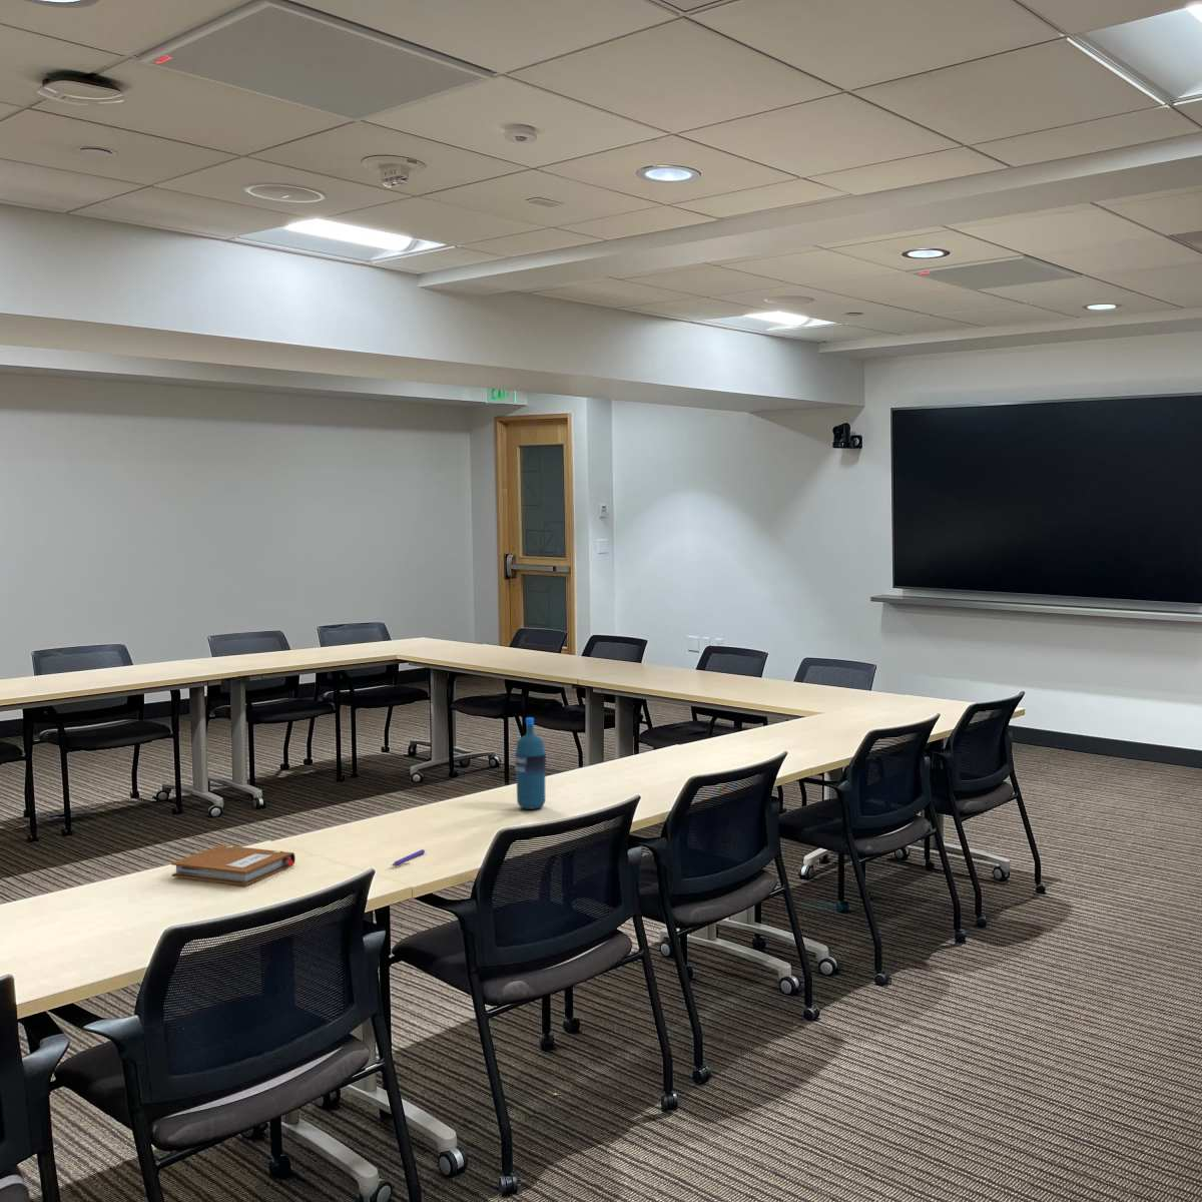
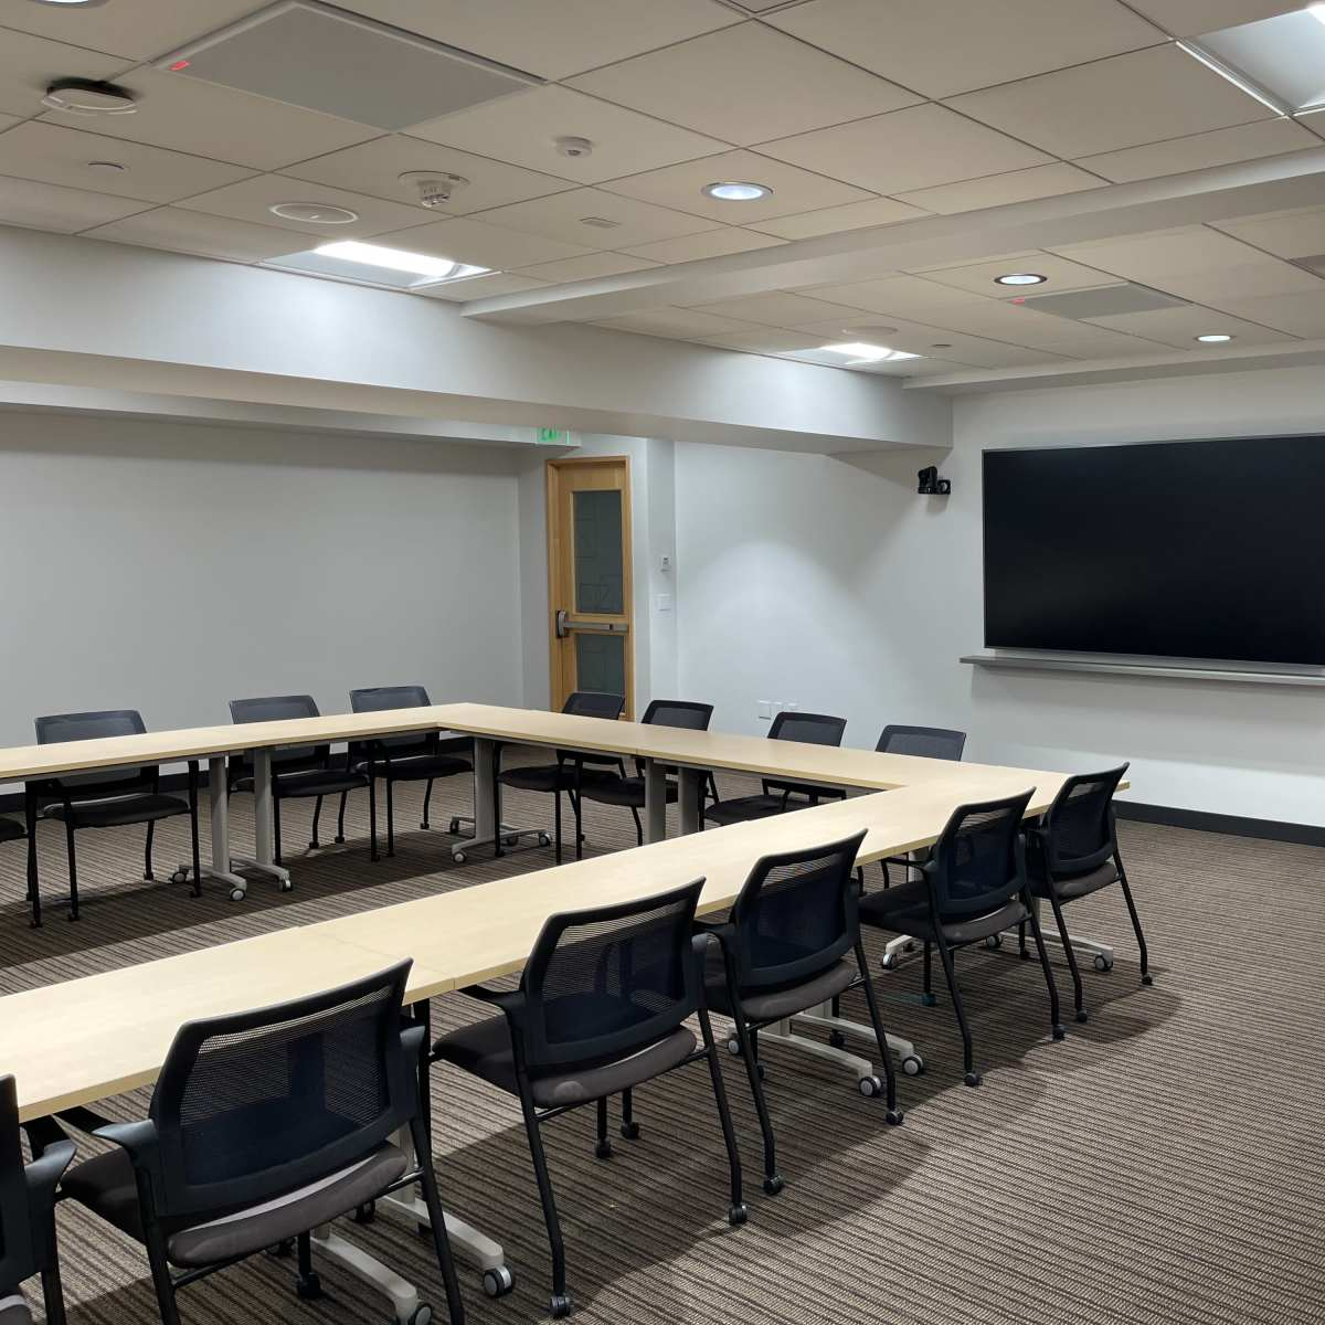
- water bottle (529, 763)
- pen (407, 857)
- notebook (237, 863)
